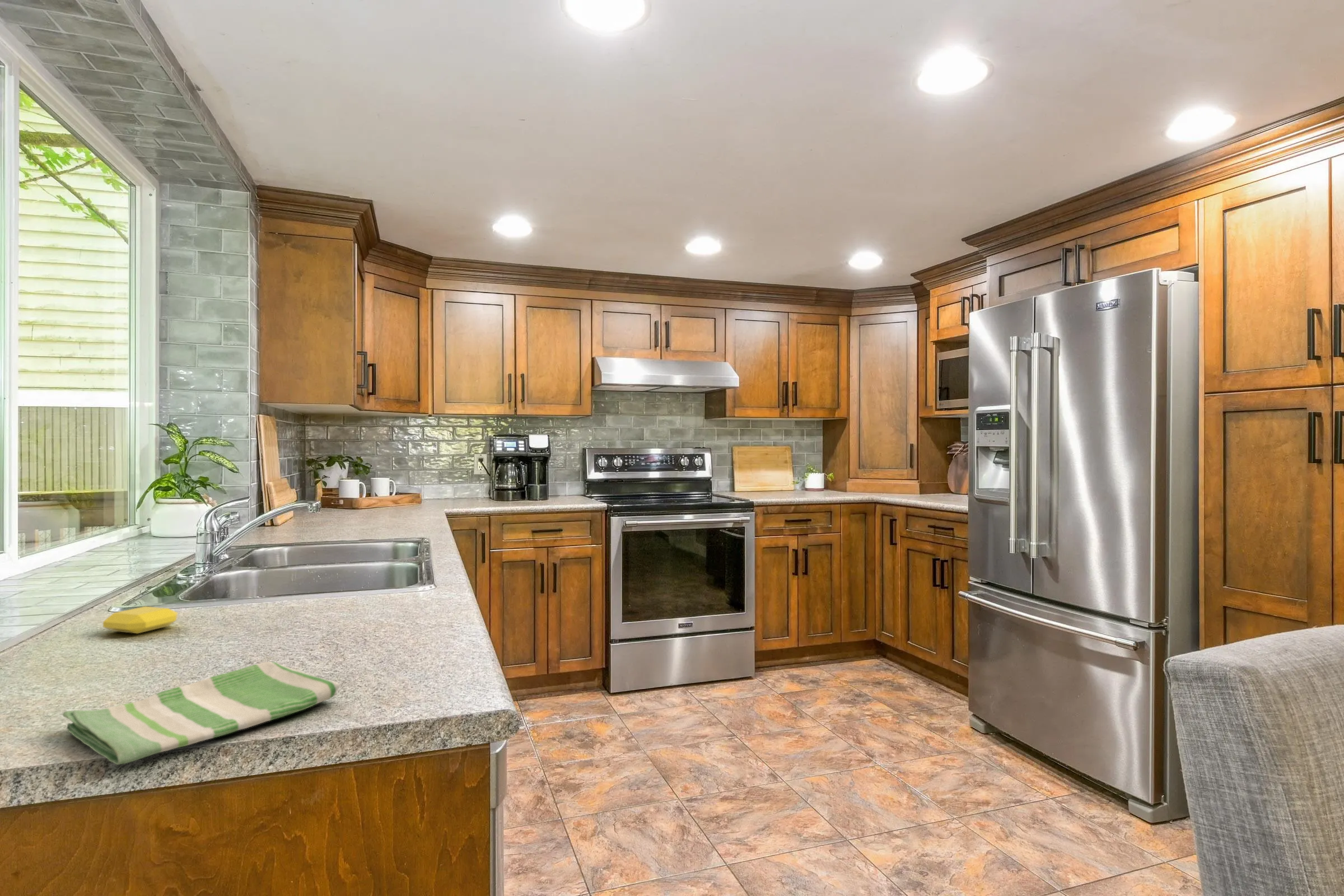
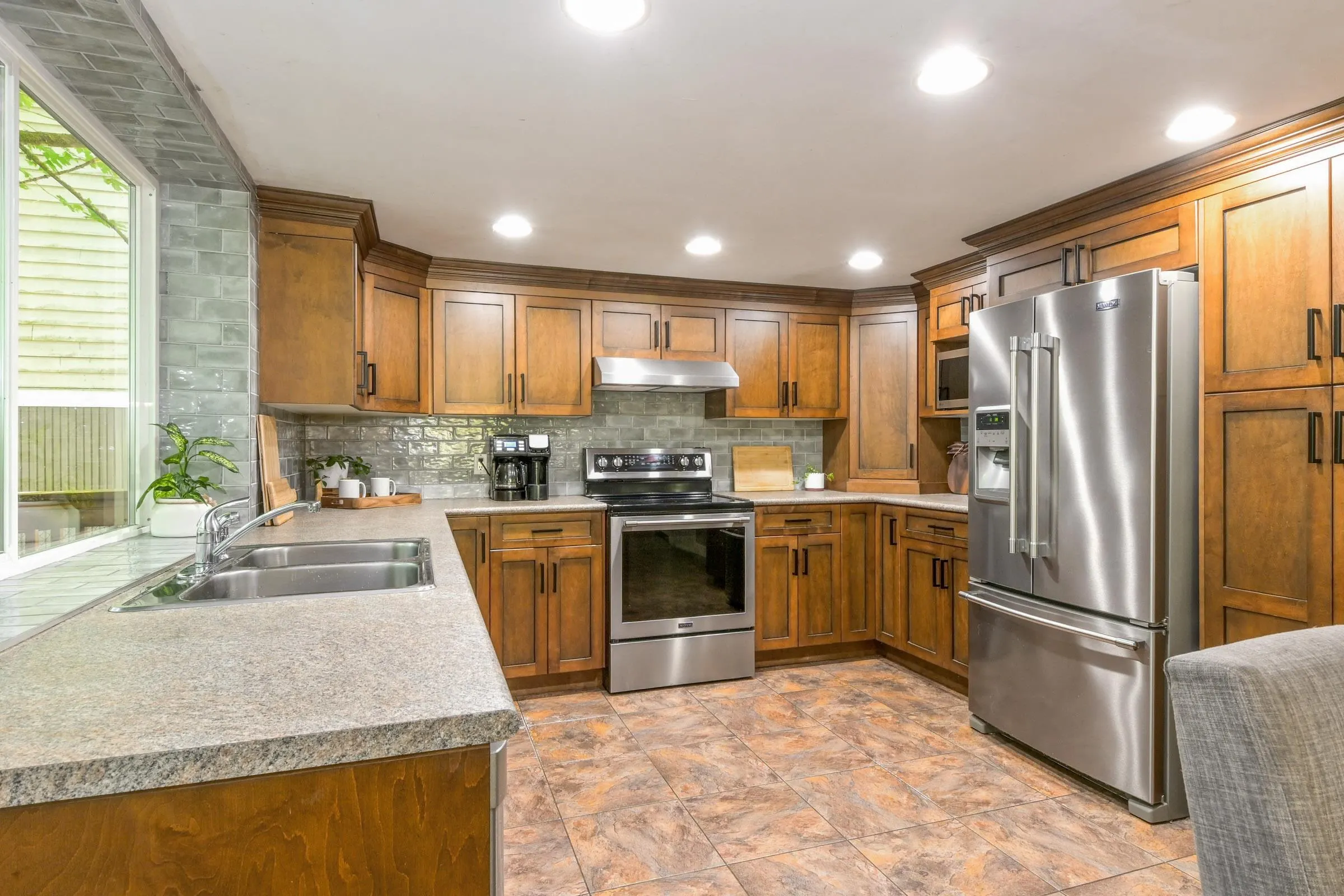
- soap bar (141, 619)
- dish towel (209, 704)
